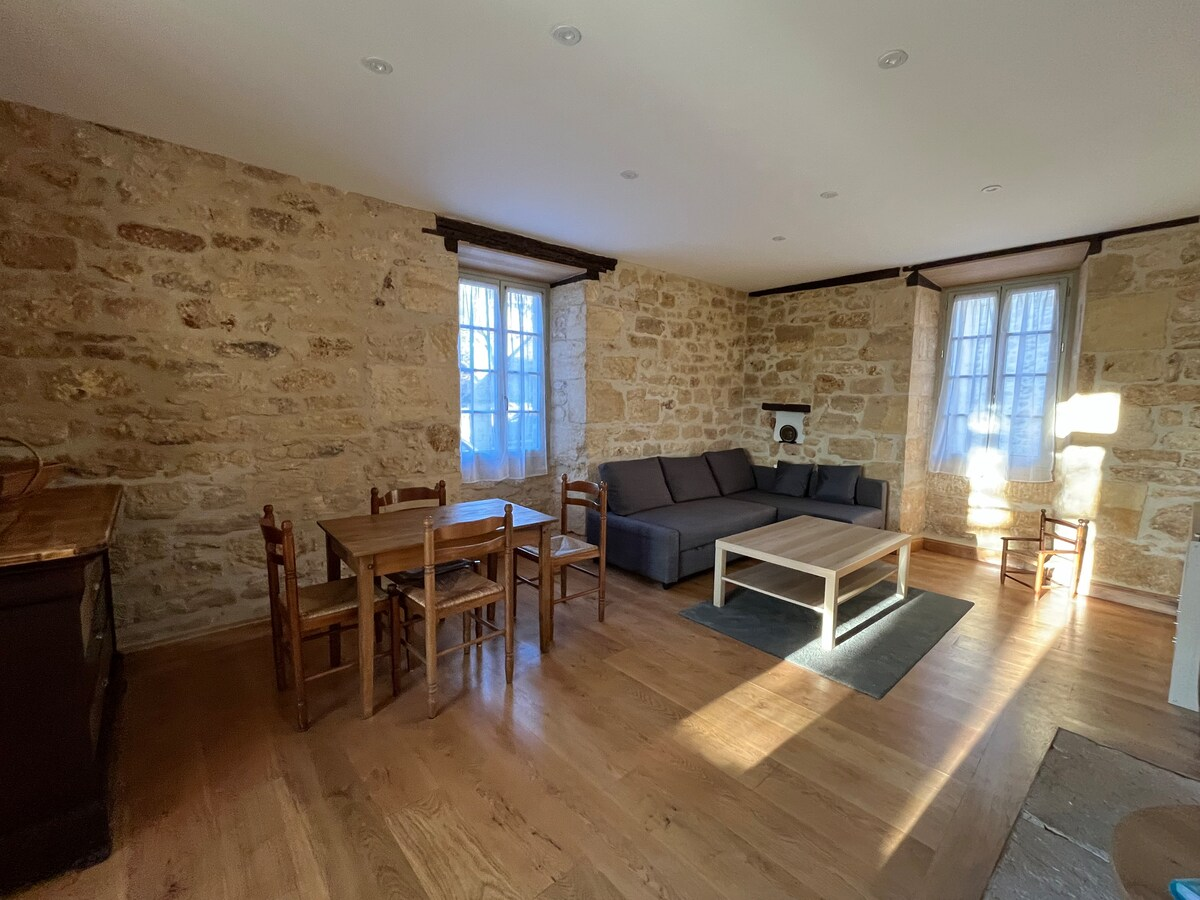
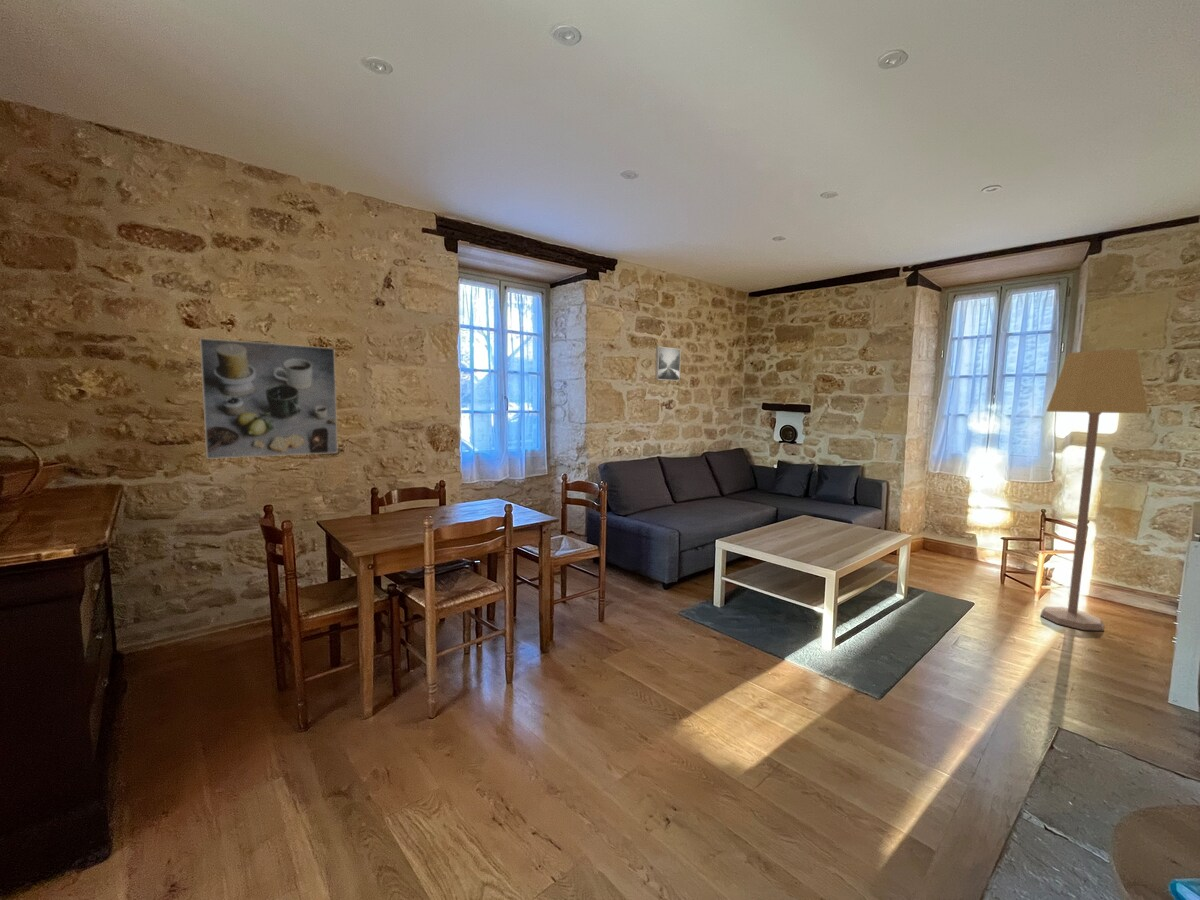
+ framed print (668, 364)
+ lamp (1086, 490)
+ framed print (274, 400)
